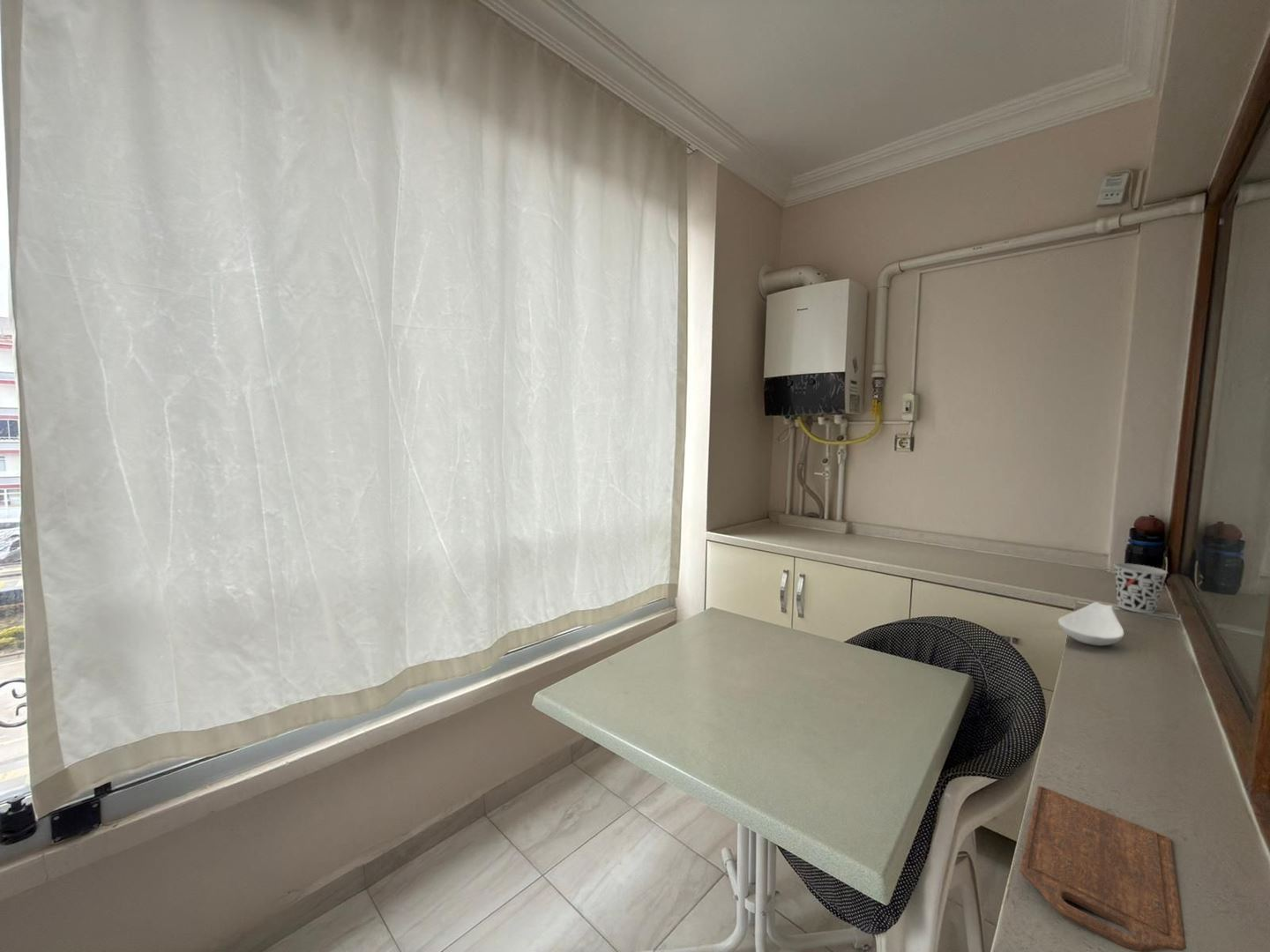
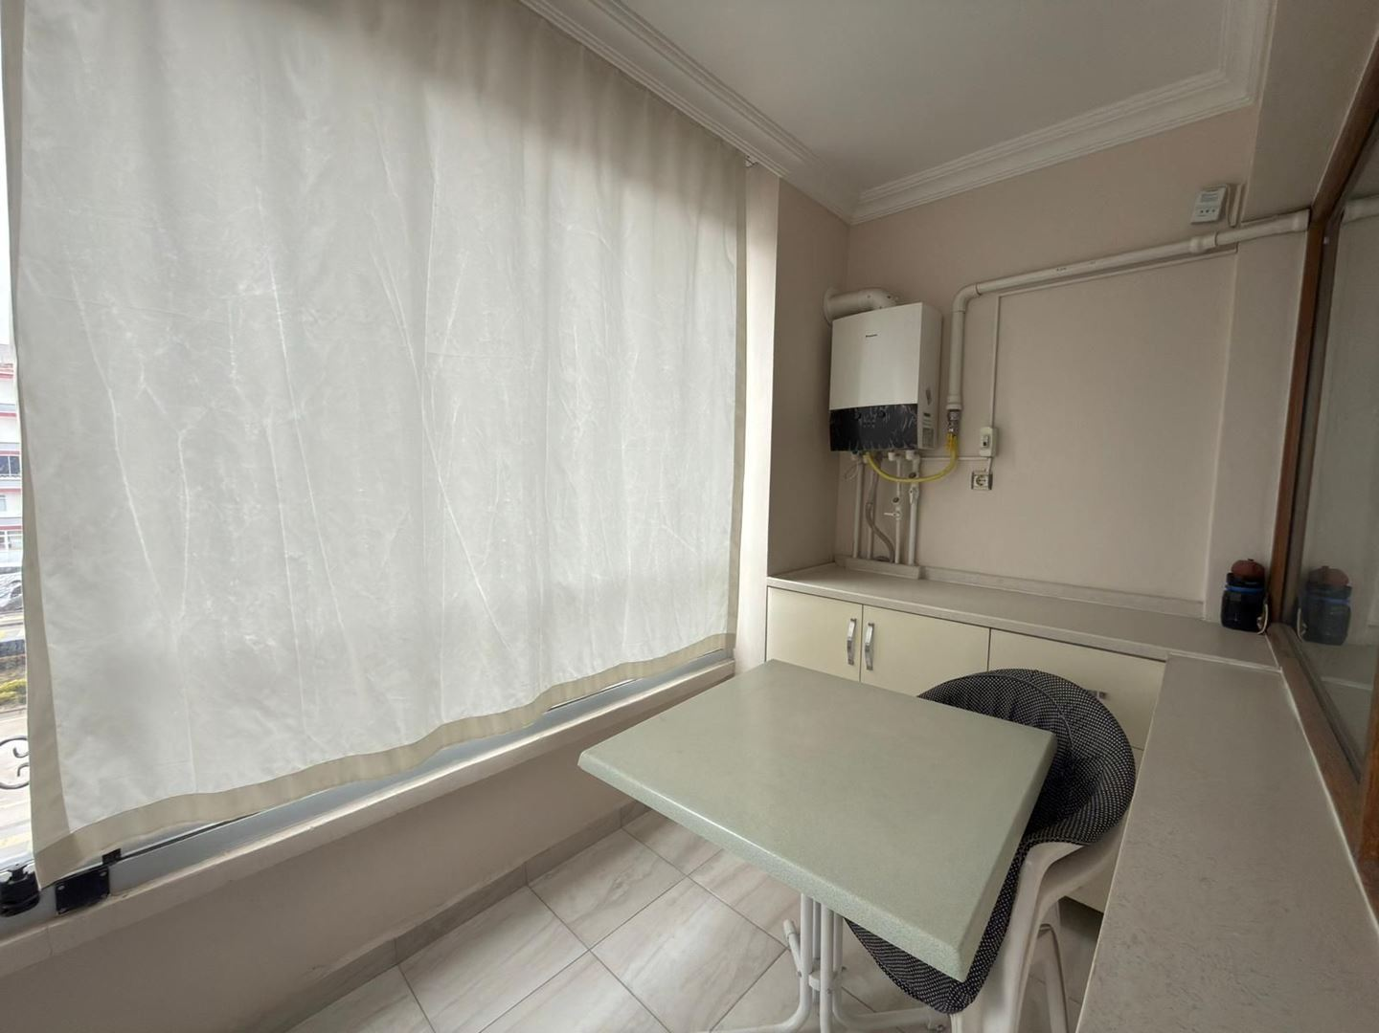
- cutting board (1097, 862)
- spoon rest (1094, 621)
- cup (1138, 588)
